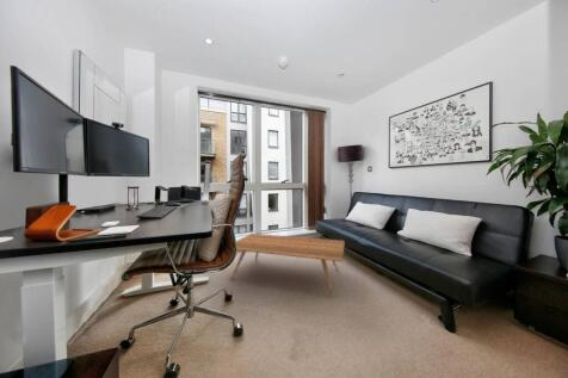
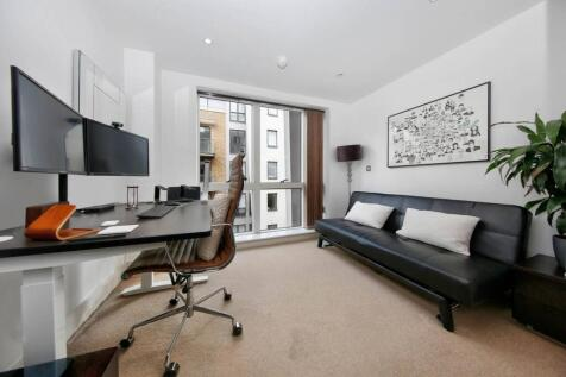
- coffee table (286, 255)
